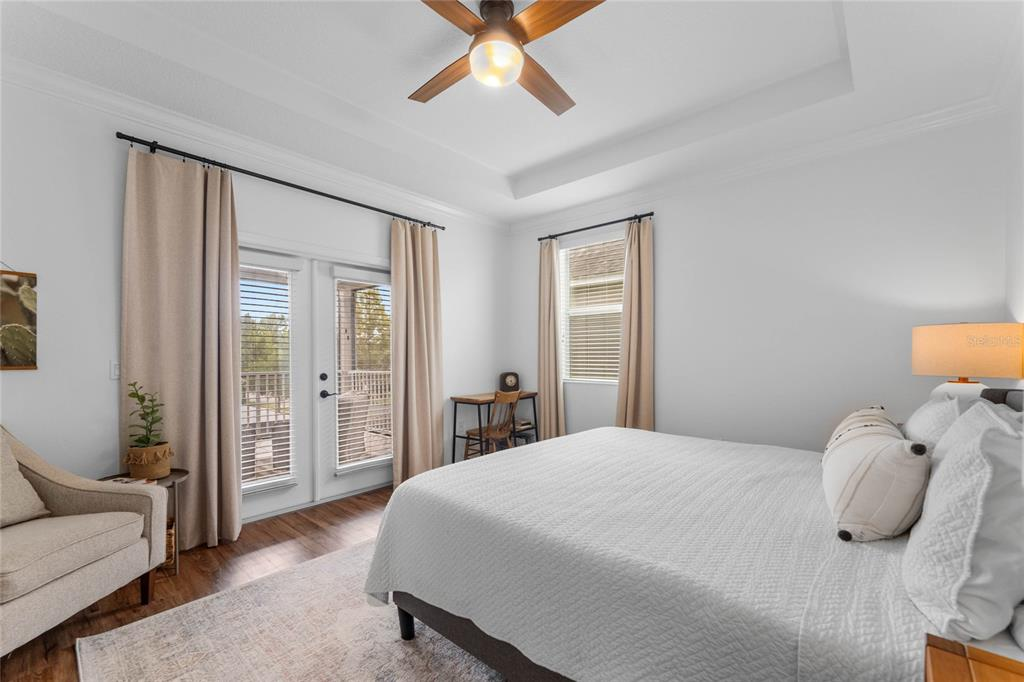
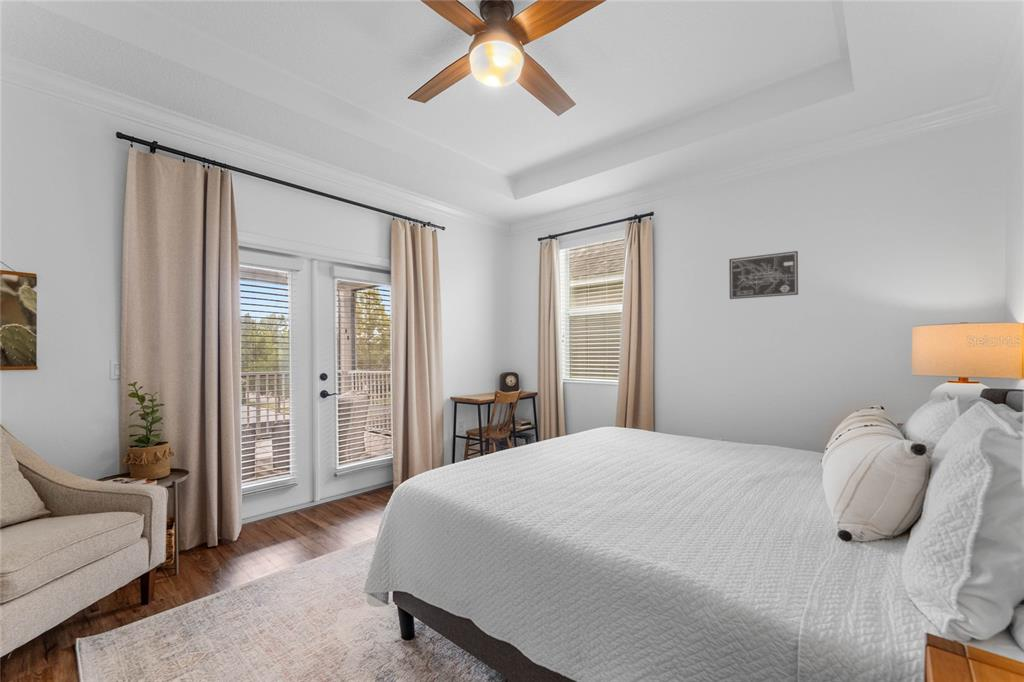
+ wall art (762, 276)
